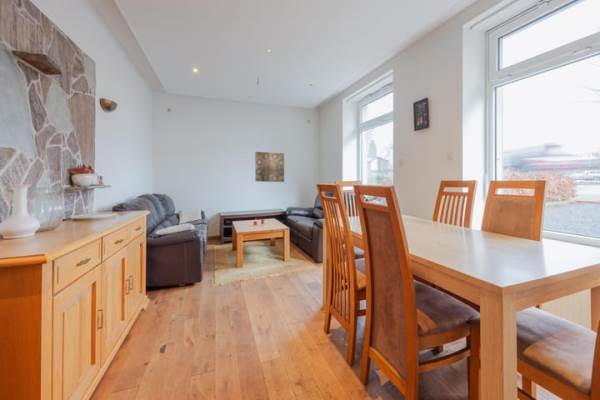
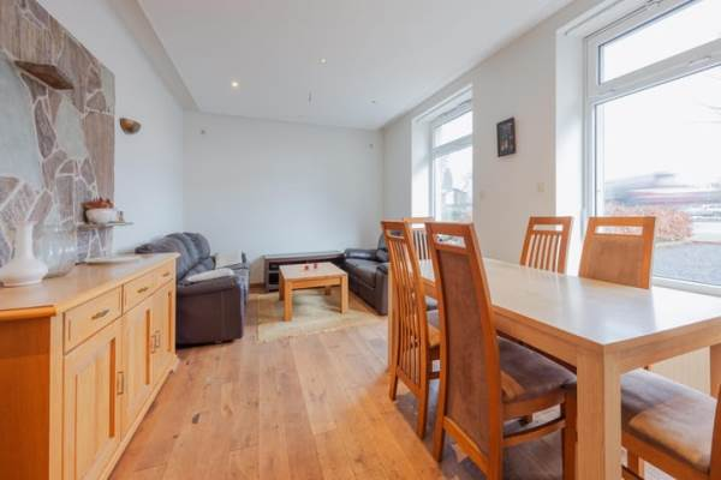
- wall art (269, 167)
